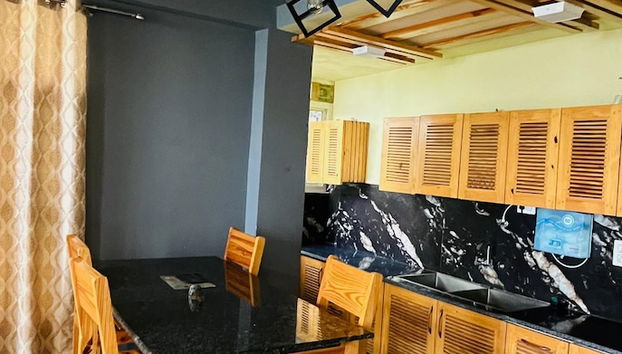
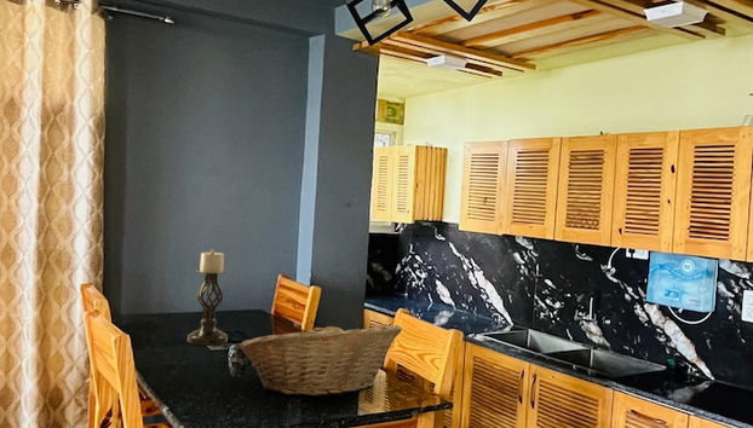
+ fruit basket (322, 349)
+ candle holder (209, 295)
